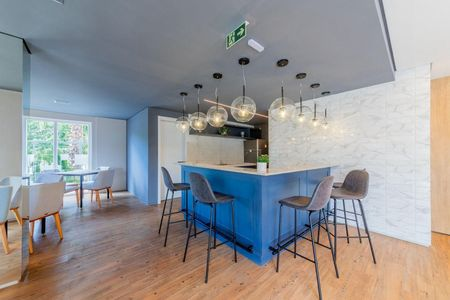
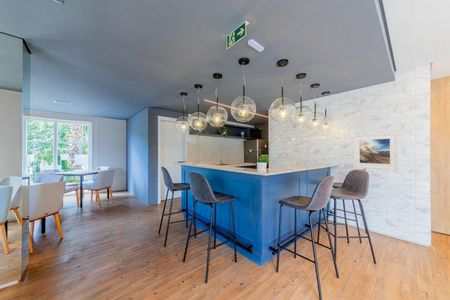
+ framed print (374, 151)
